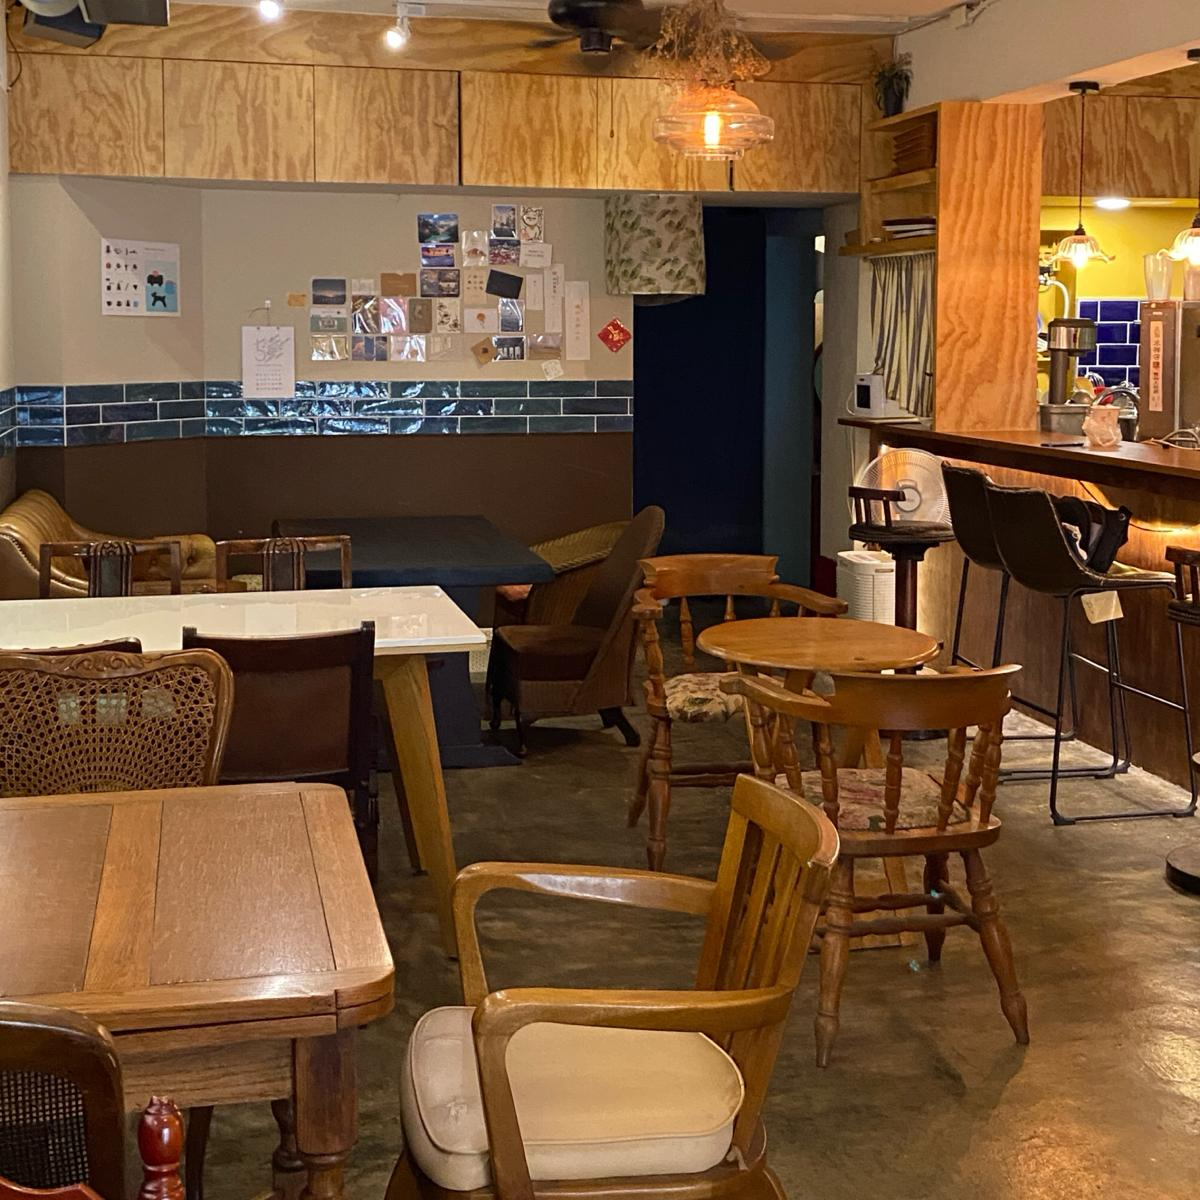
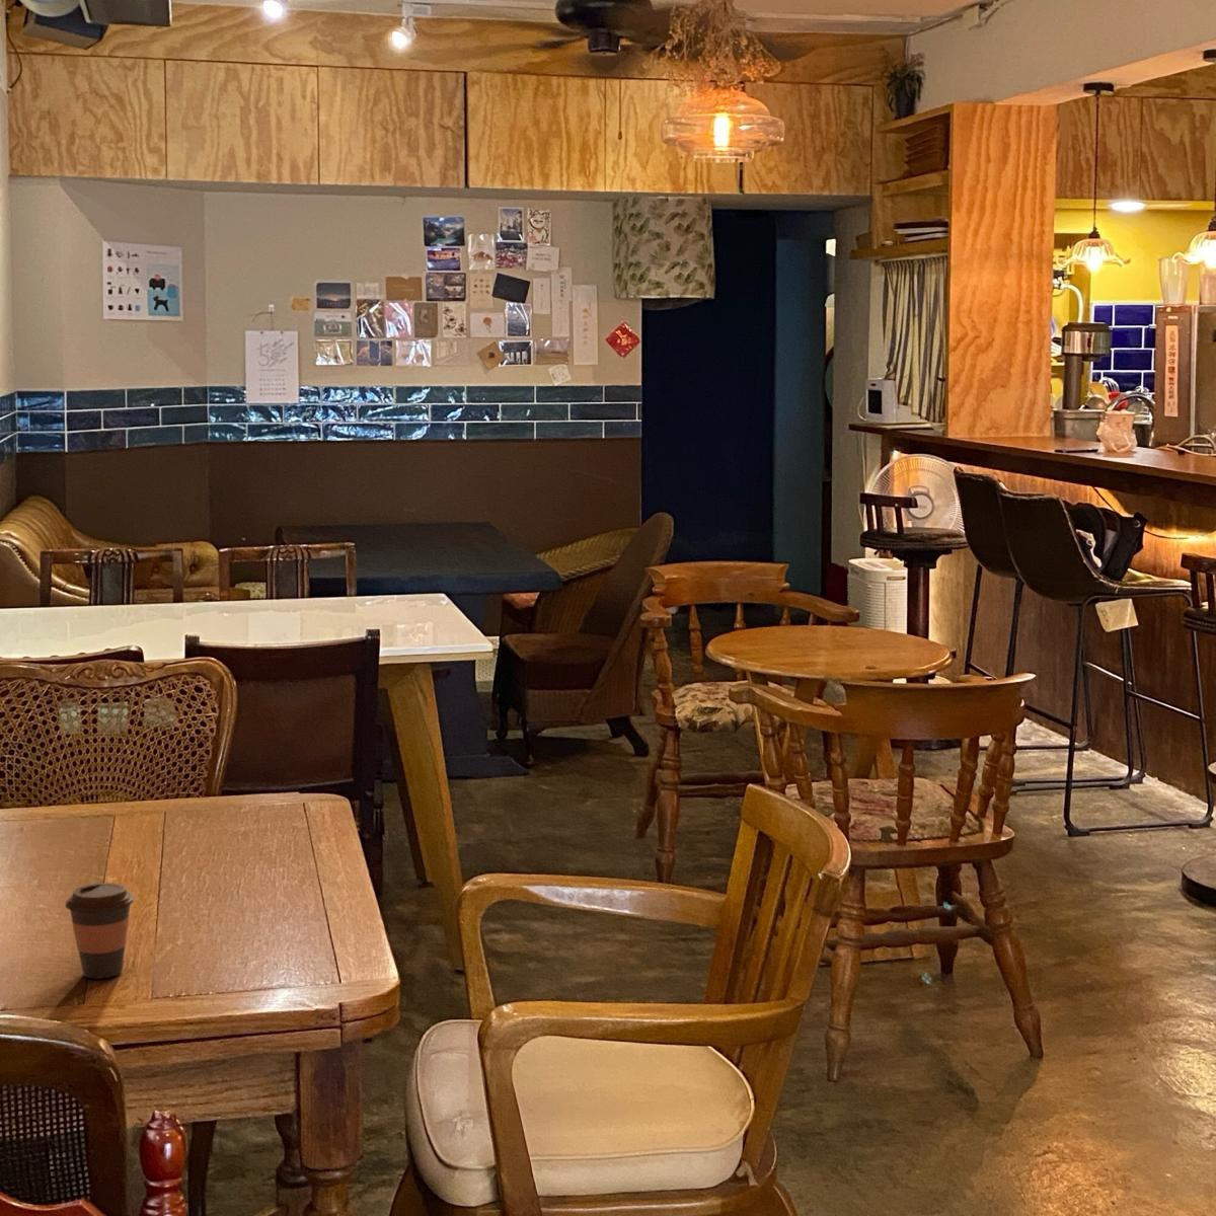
+ coffee cup (100, 931)
